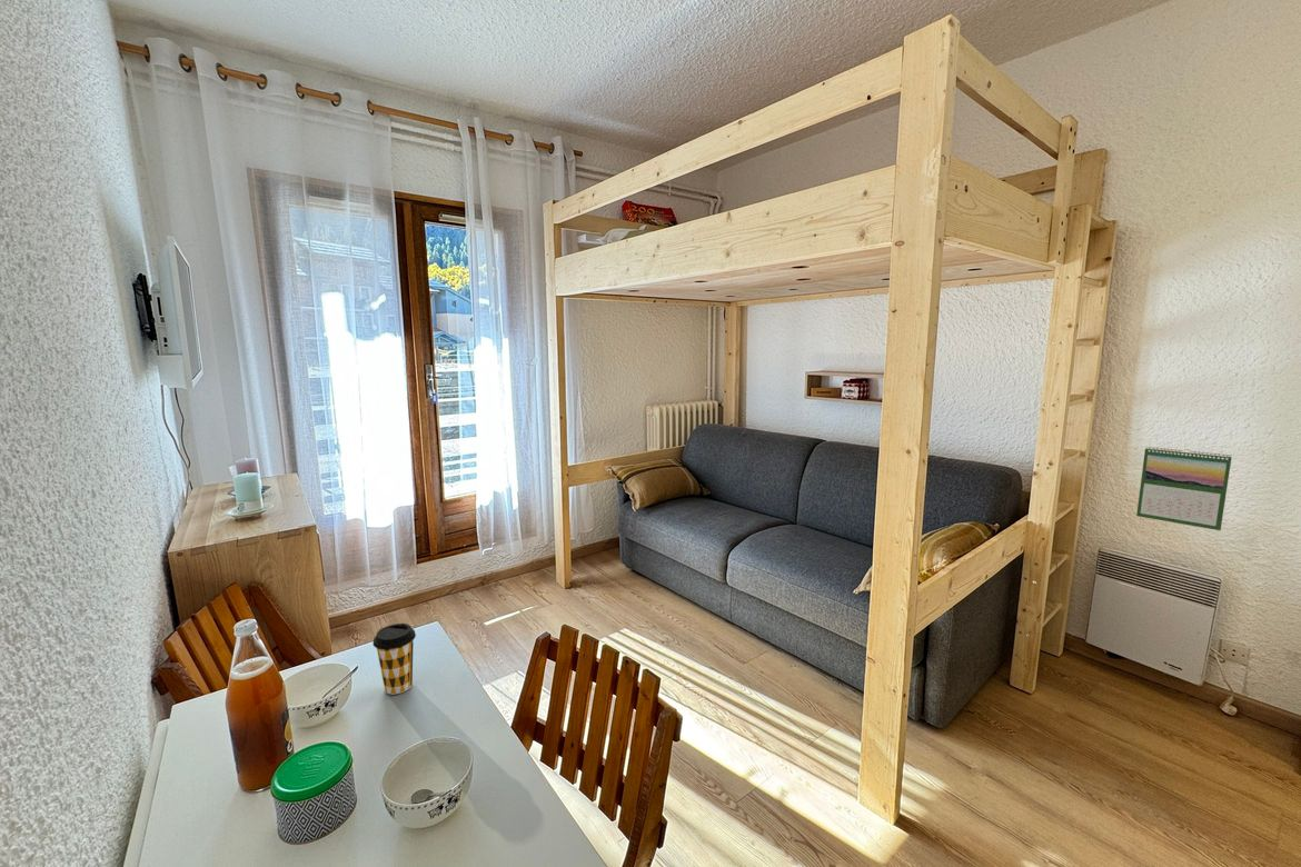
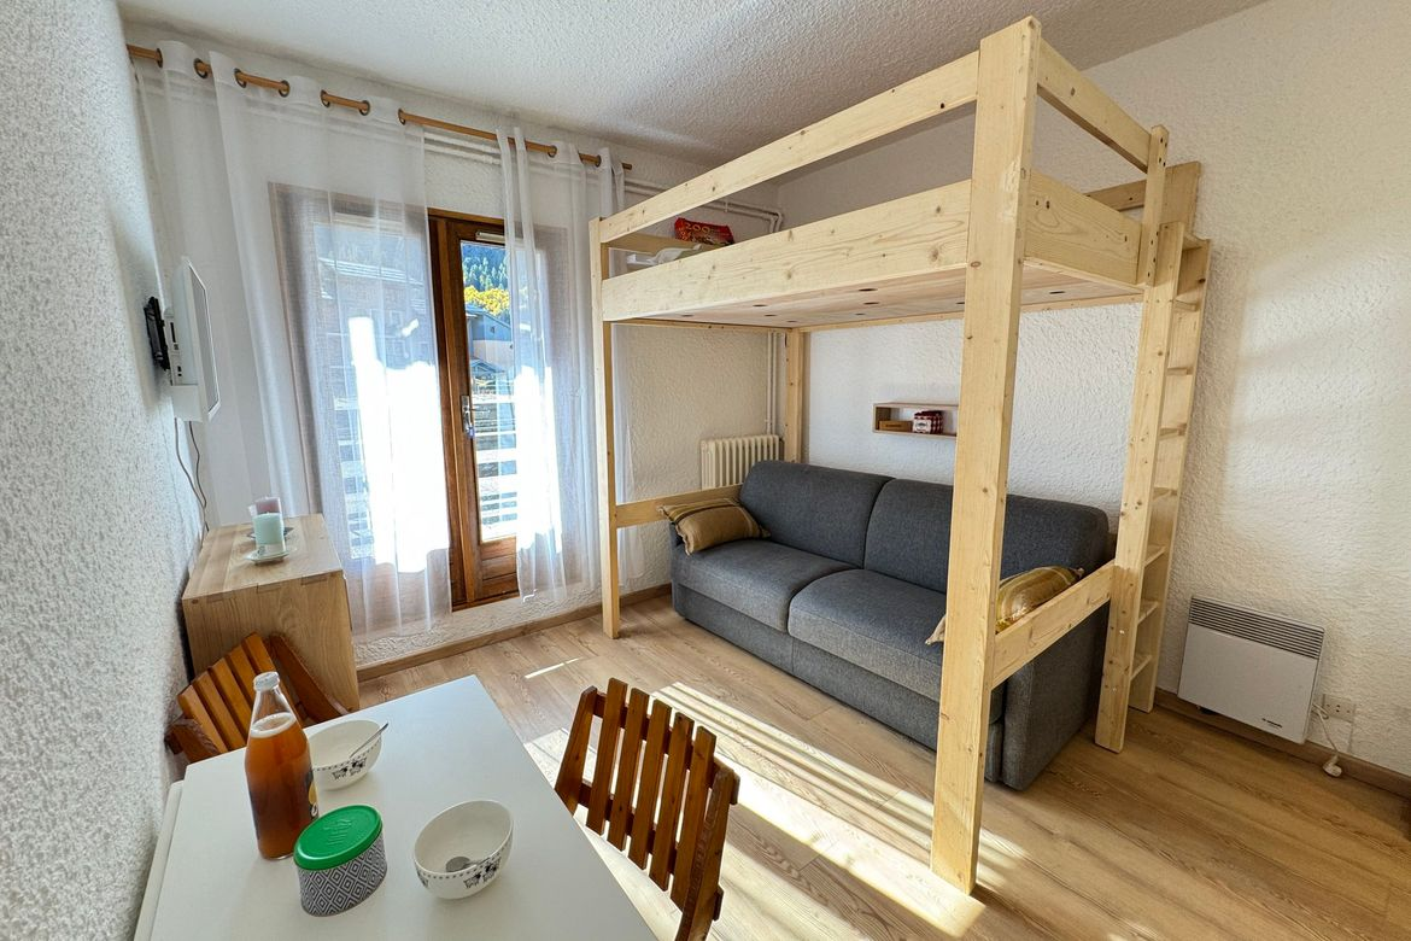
- calendar (1181, 486)
- coffee cup (396, 659)
